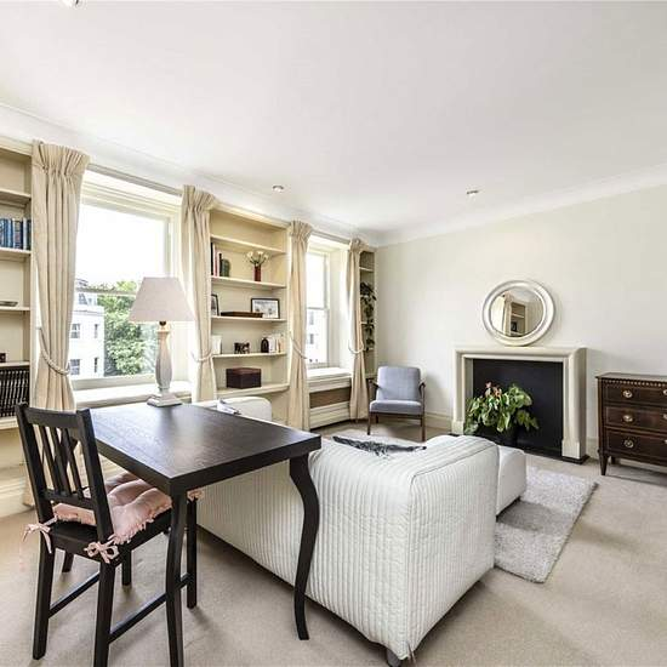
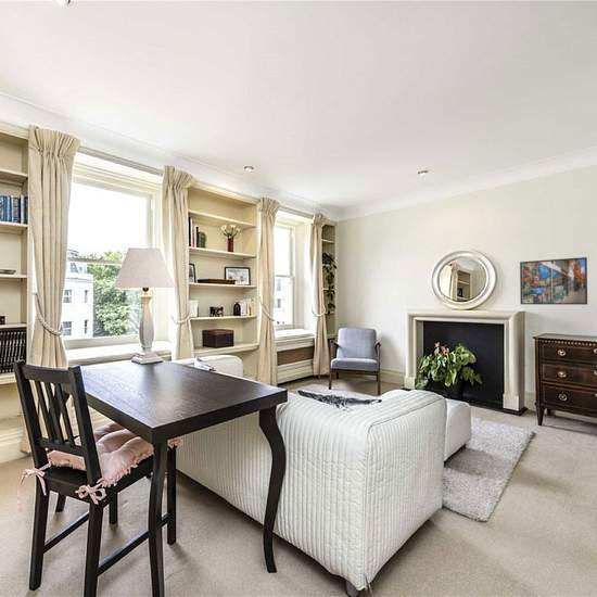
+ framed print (551, 281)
